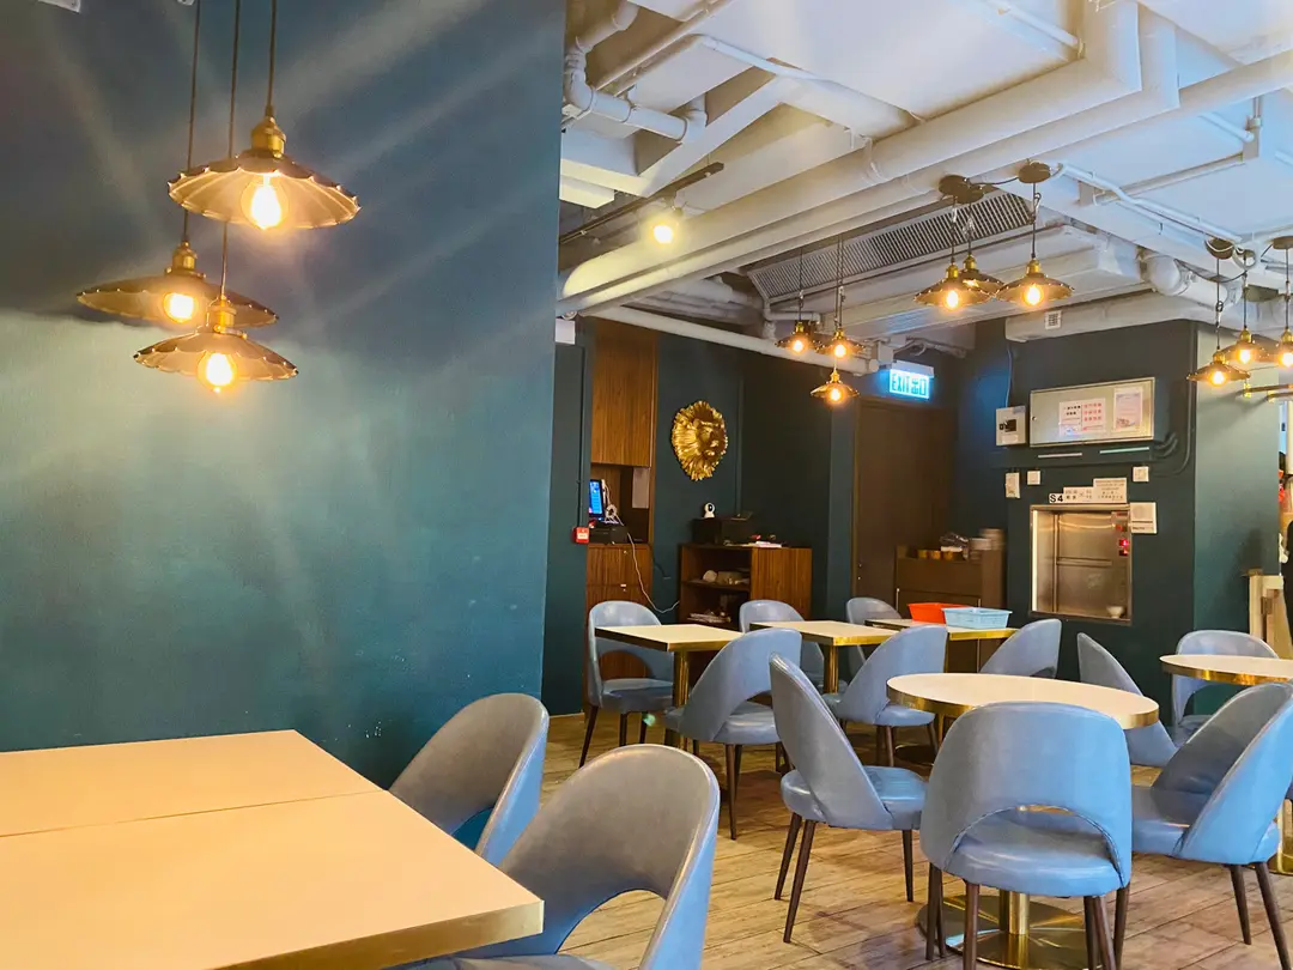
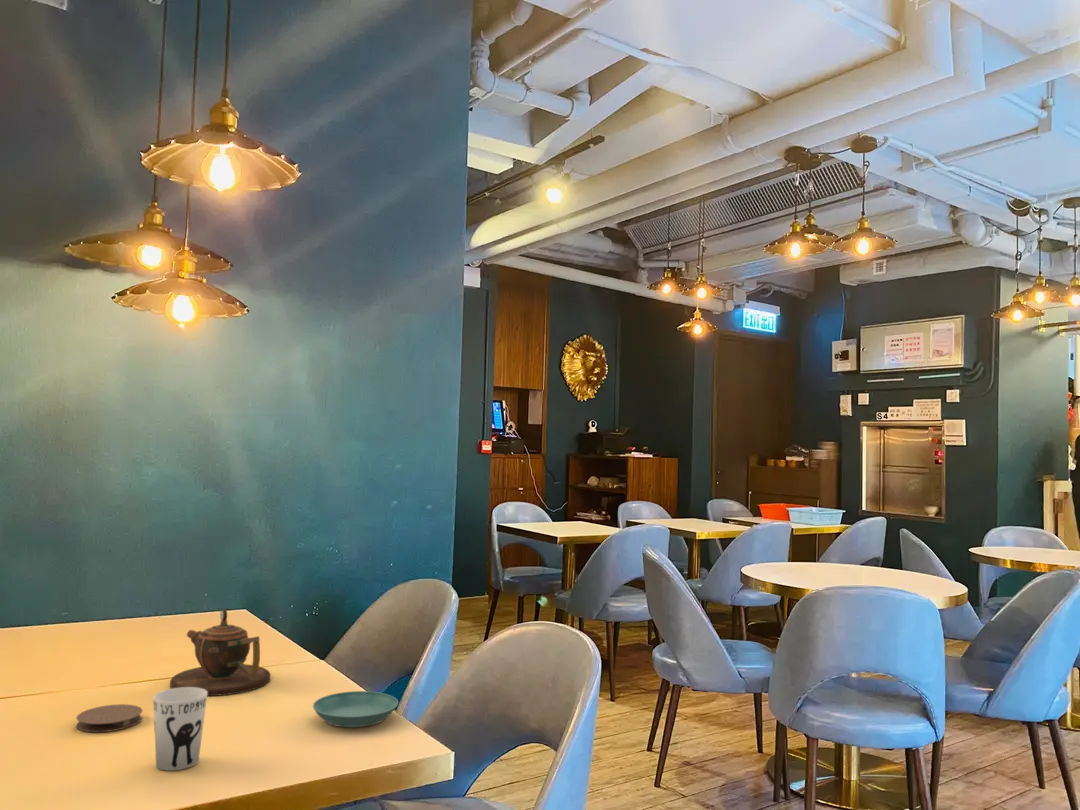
+ saucer (355, 710)
+ coaster (109, 717)
+ cup (179, 728)
+ teapot (223, 645)
